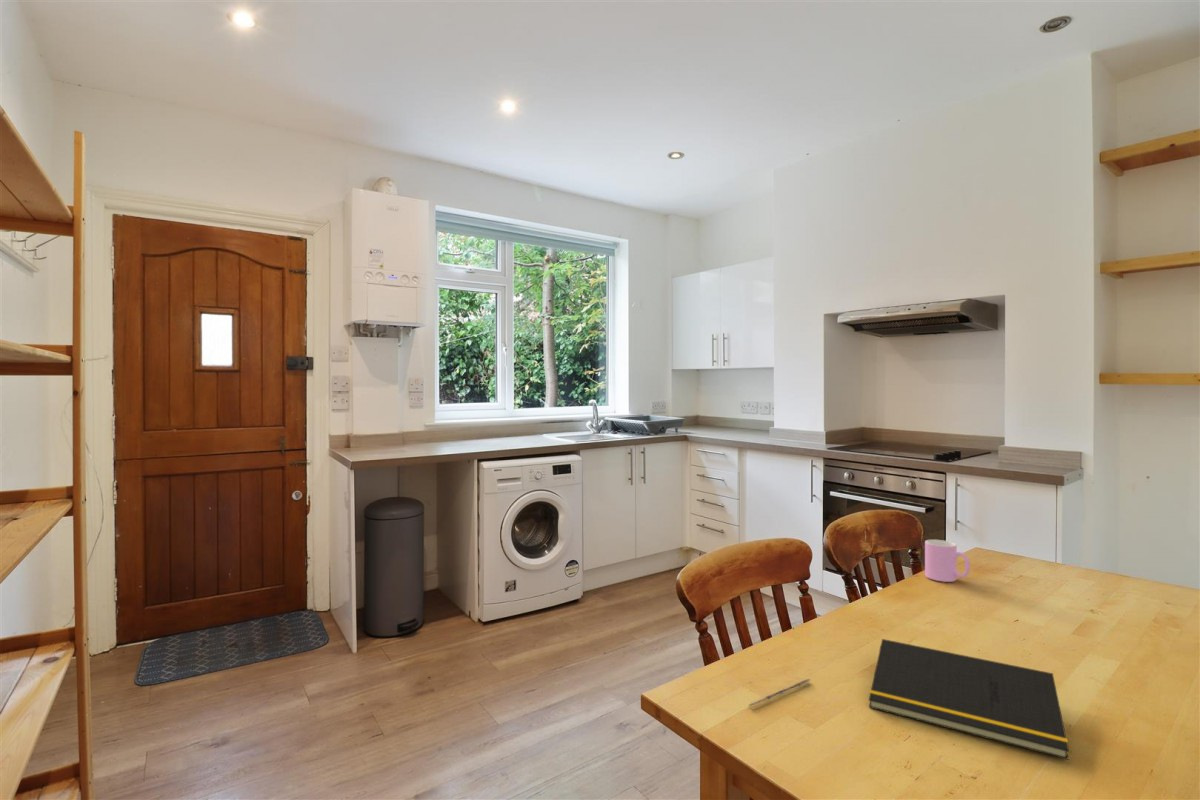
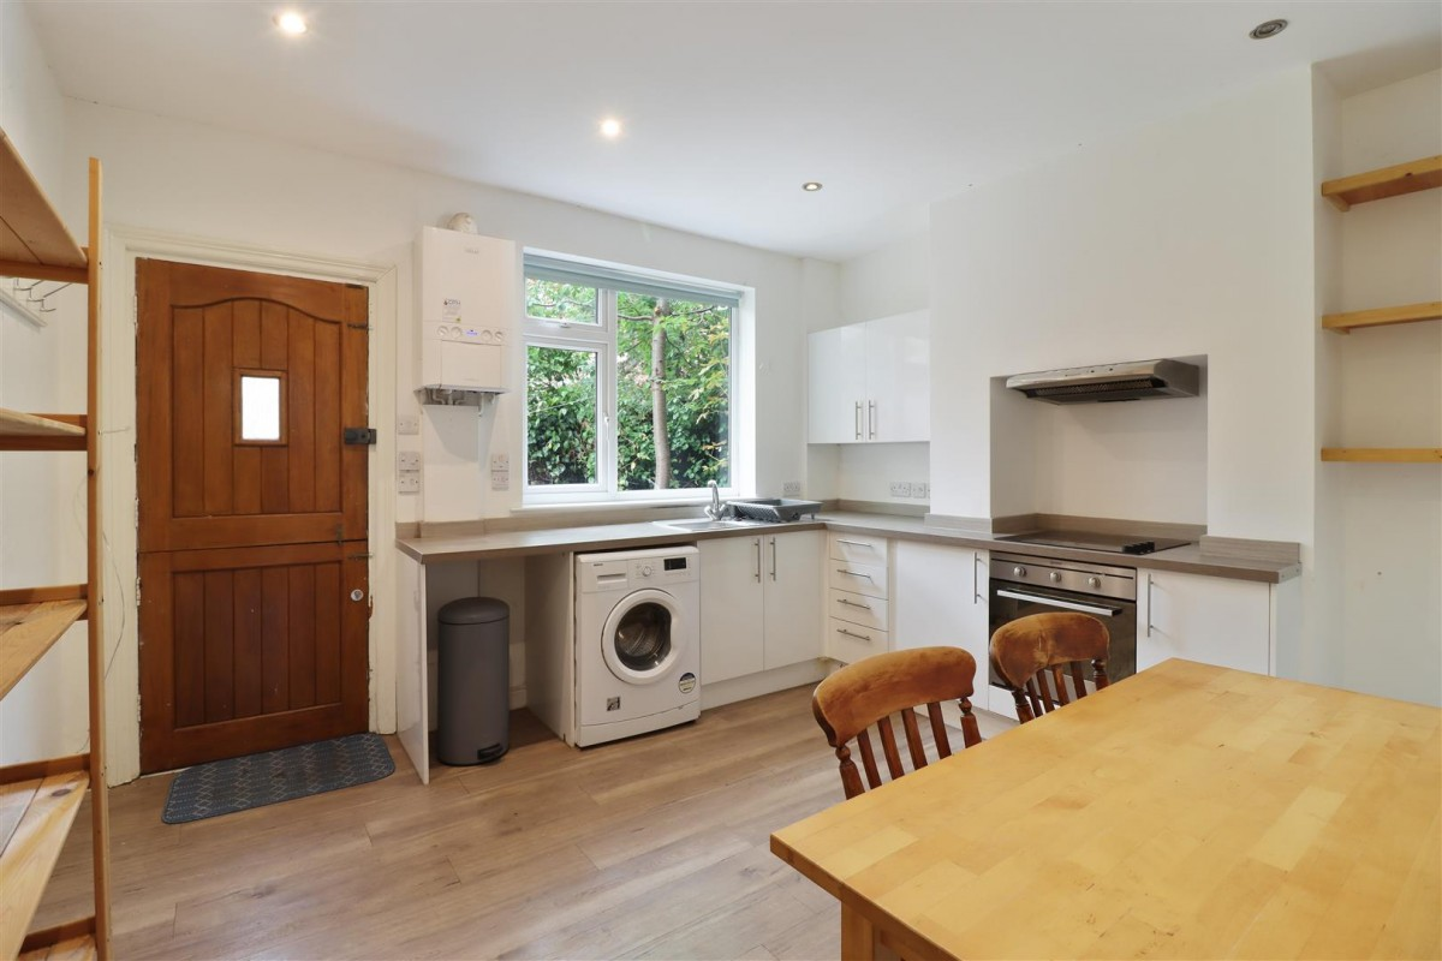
- notepad (961, 690)
- cup (947, 562)
- pen (780, 692)
